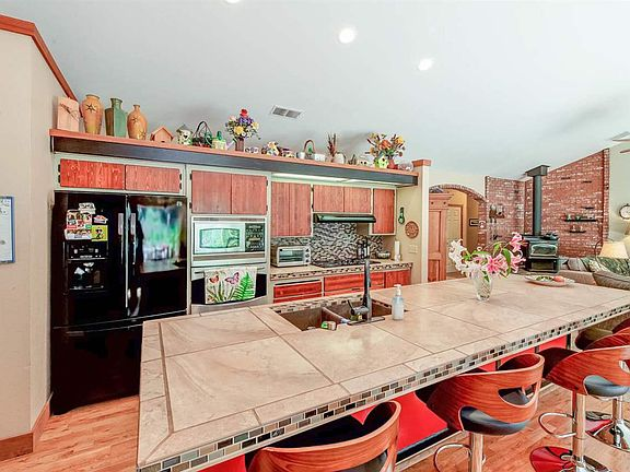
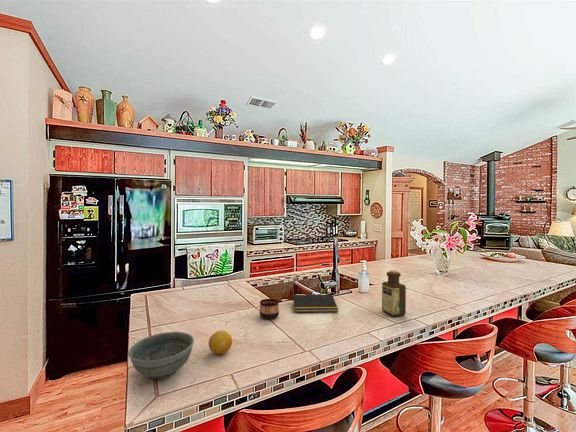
+ fruit (220, 342)
+ bowl (162, 358)
+ cup (269, 308)
+ bottle (393, 292)
+ notepad (314, 302)
